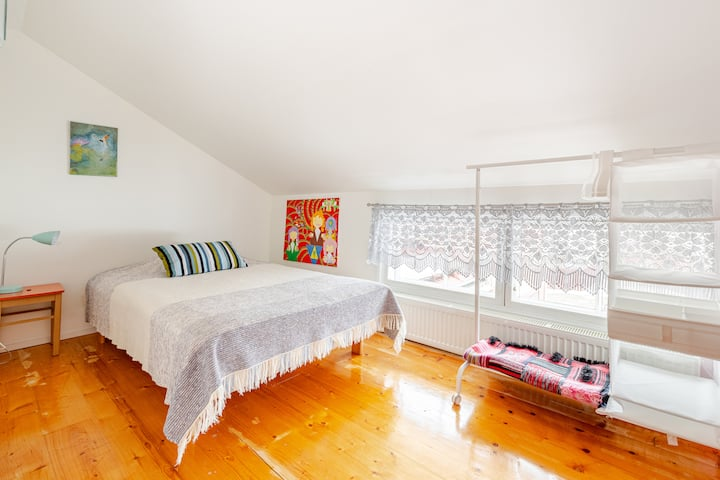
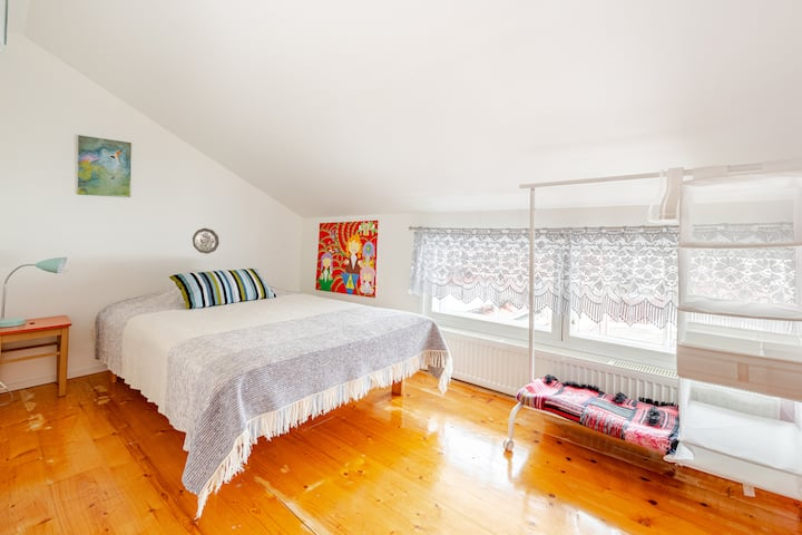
+ decorative plate (205, 241)
